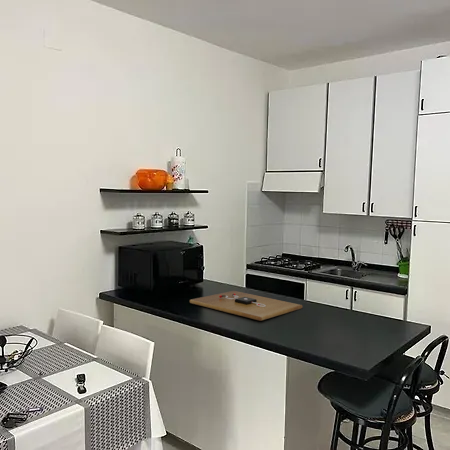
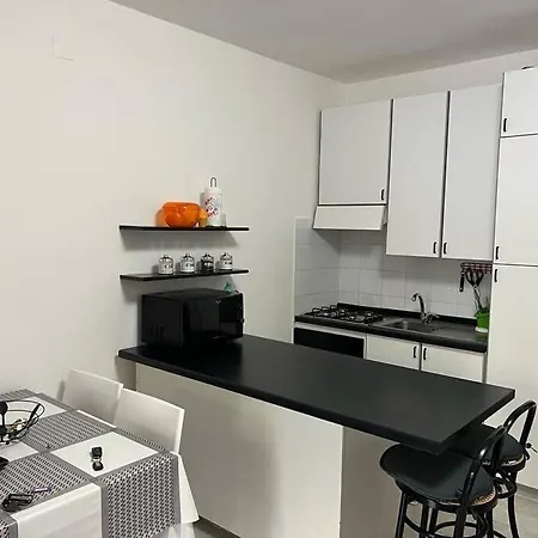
- cutting board (245, 302)
